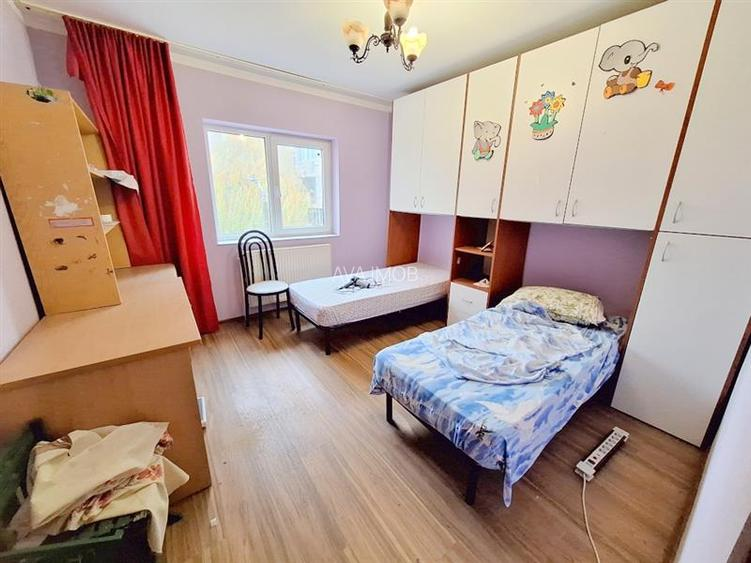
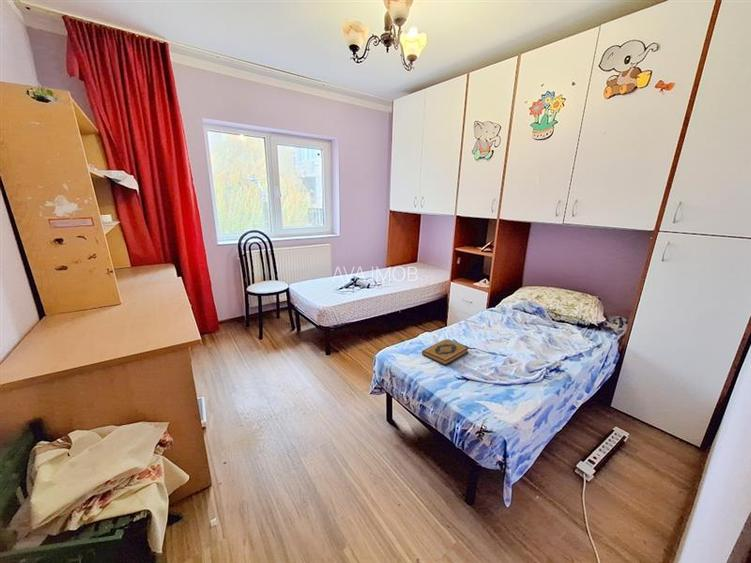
+ hardback book (445, 351)
